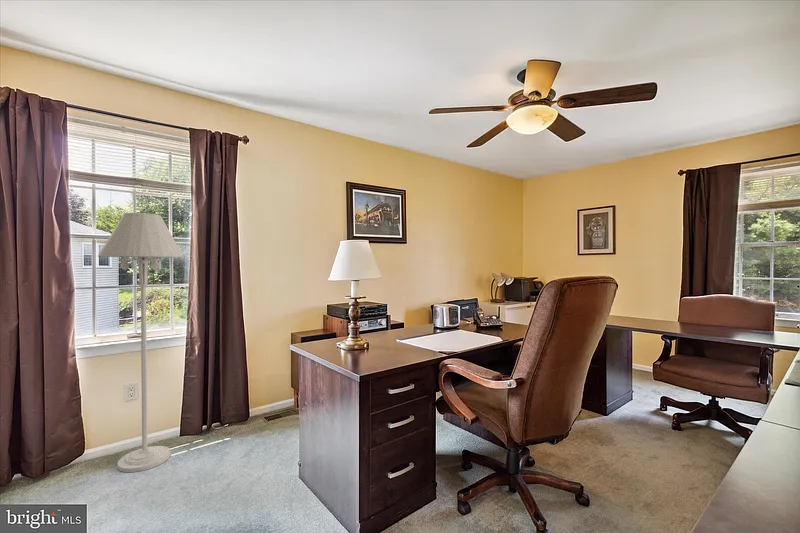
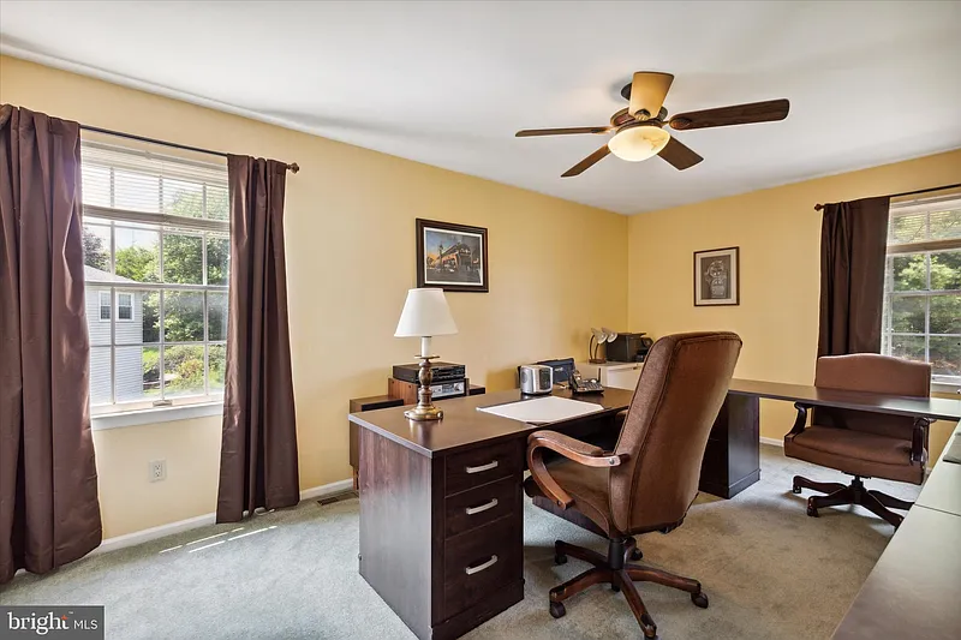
- floor lamp (143, 337)
